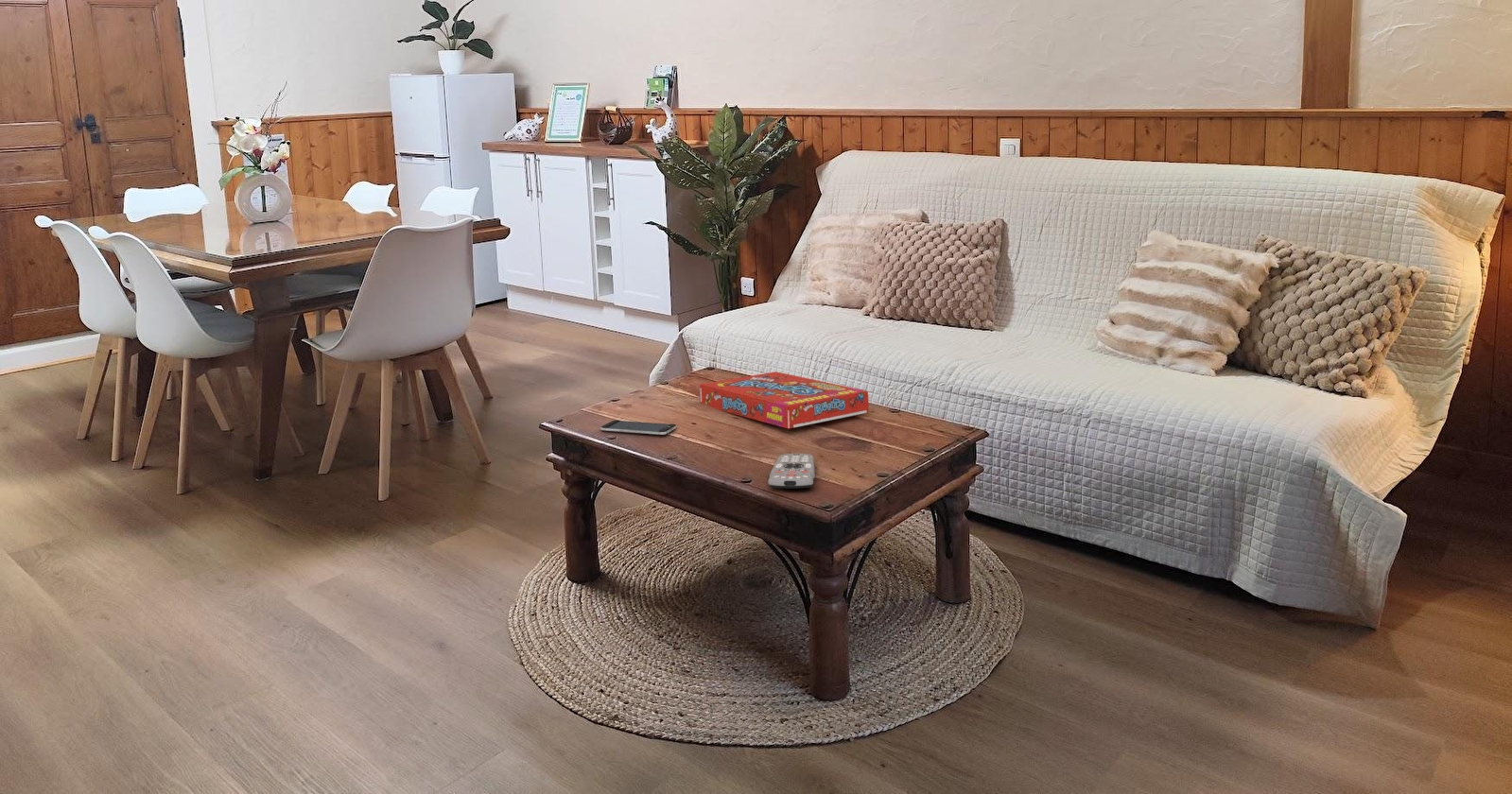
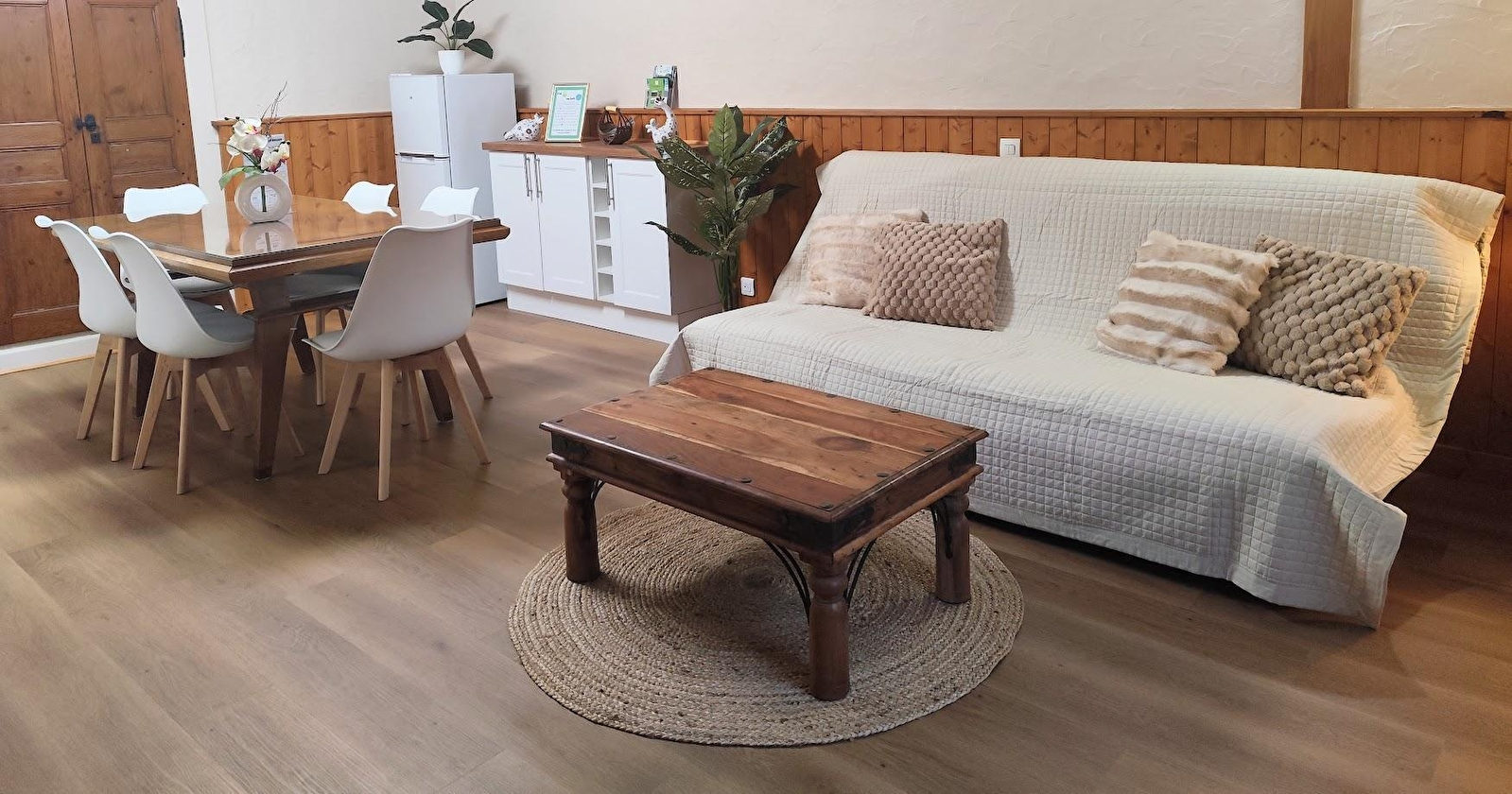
- snack box (782, 398)
- remote control (793, 470)
- smartphone (638, 426)
